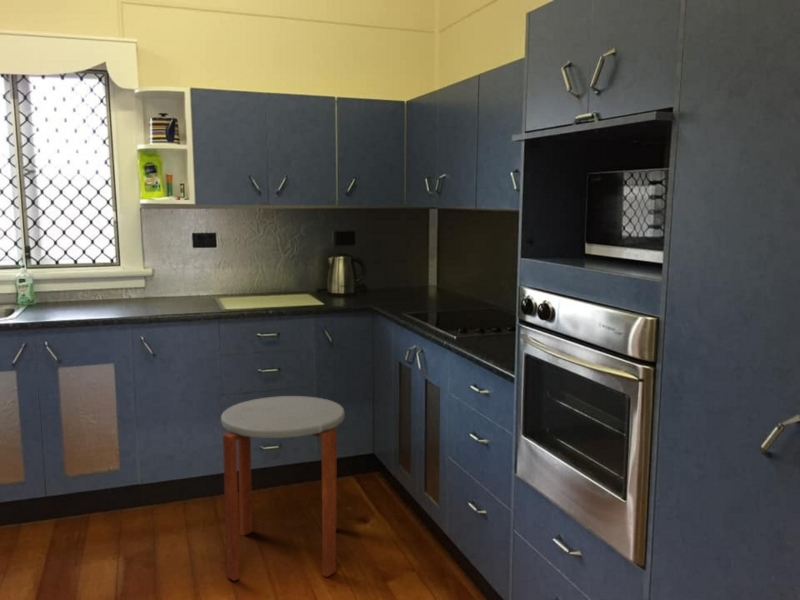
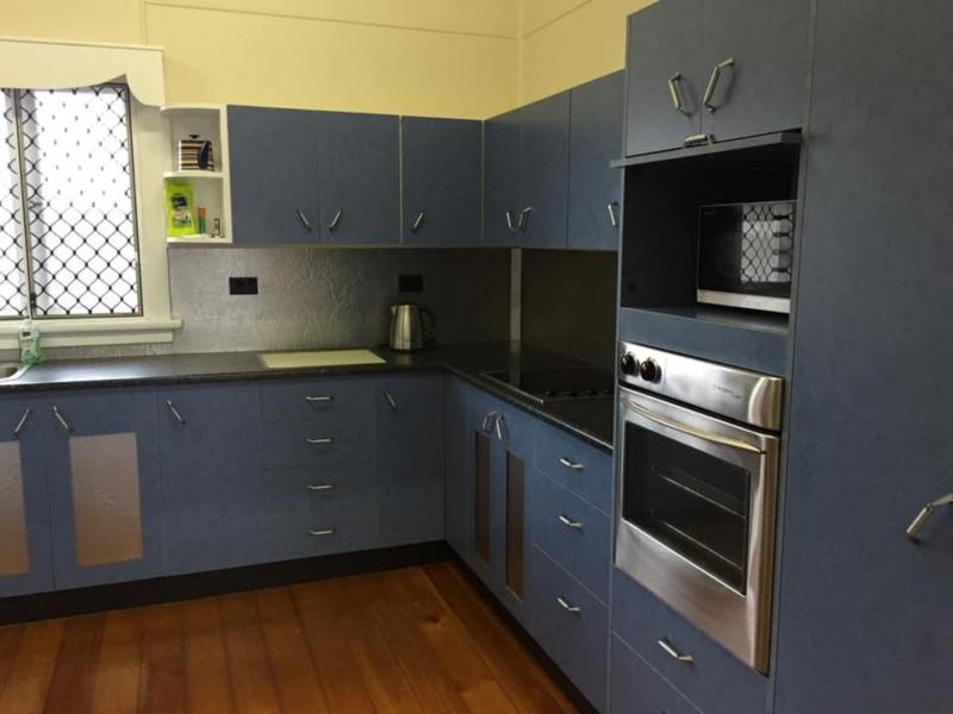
- side table (251, 485)
